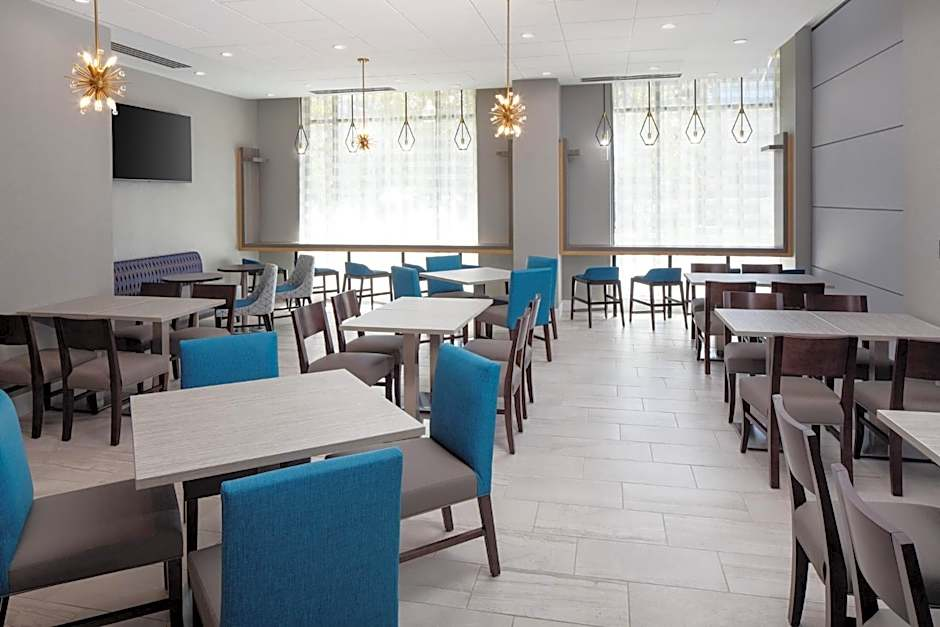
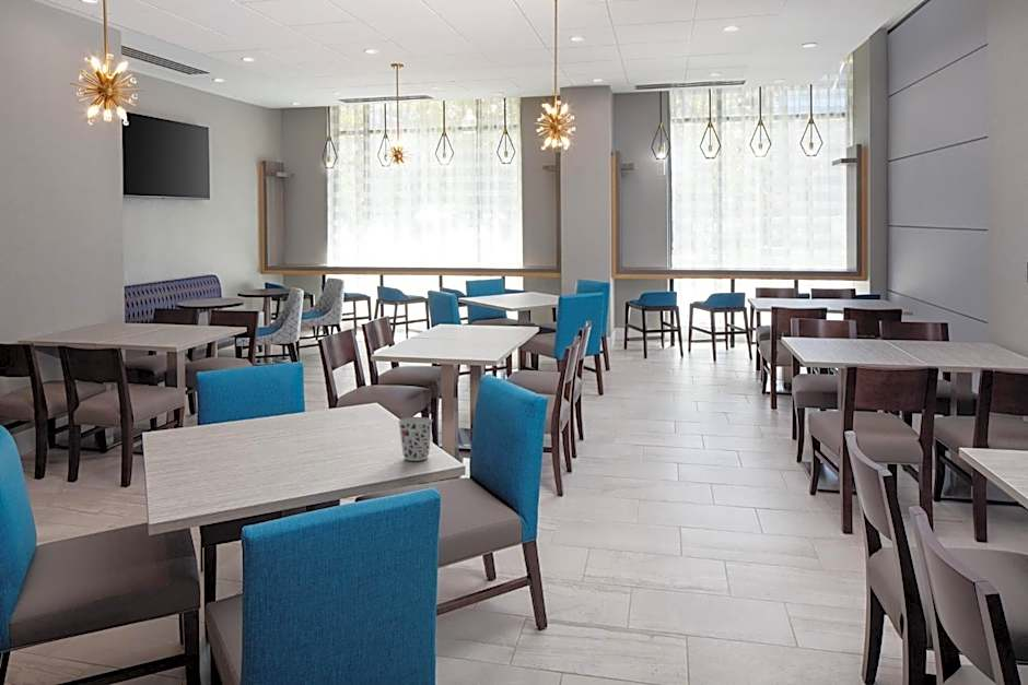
+ cup (416, 439)
